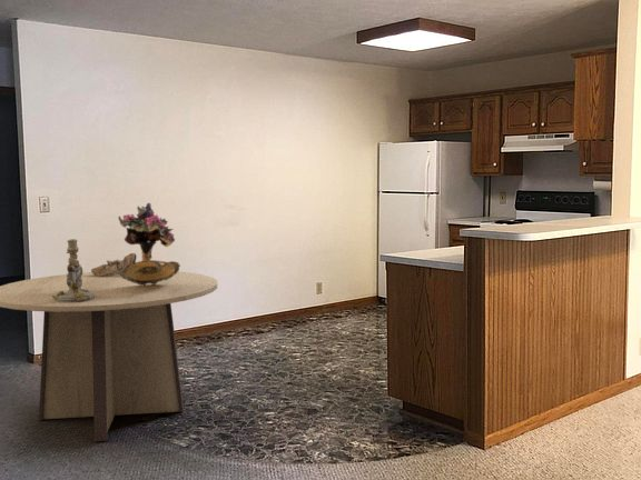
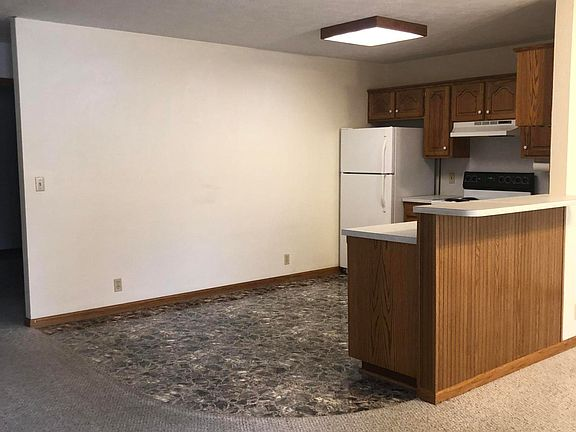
- bouquet (148, 244)
- candlestick (76, 269)
- dining table (110, 350)
- animal skull (114, 263)
